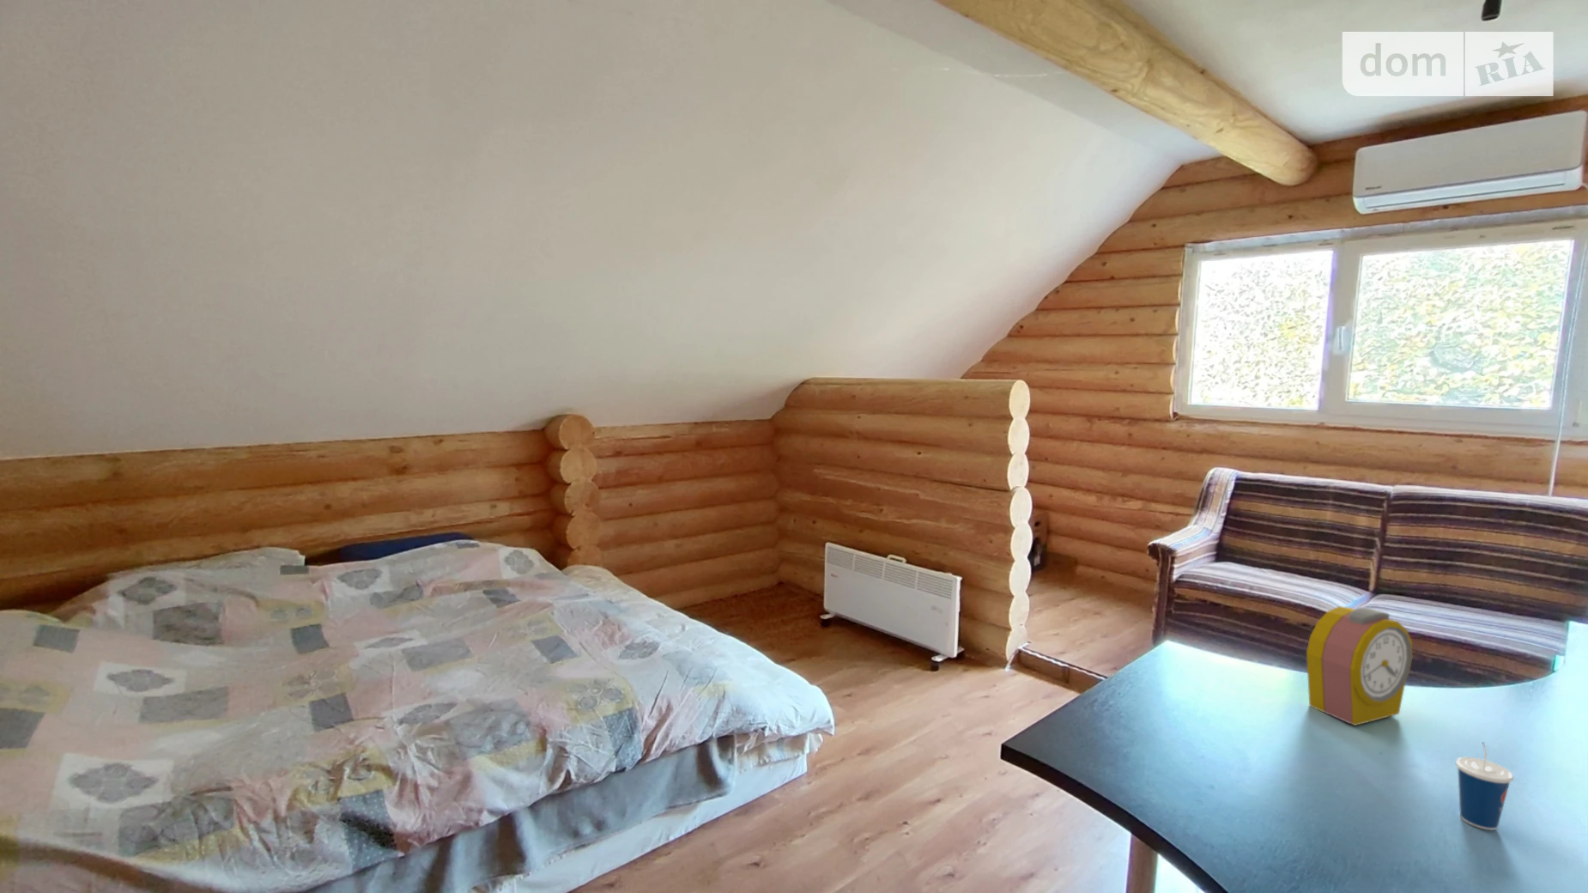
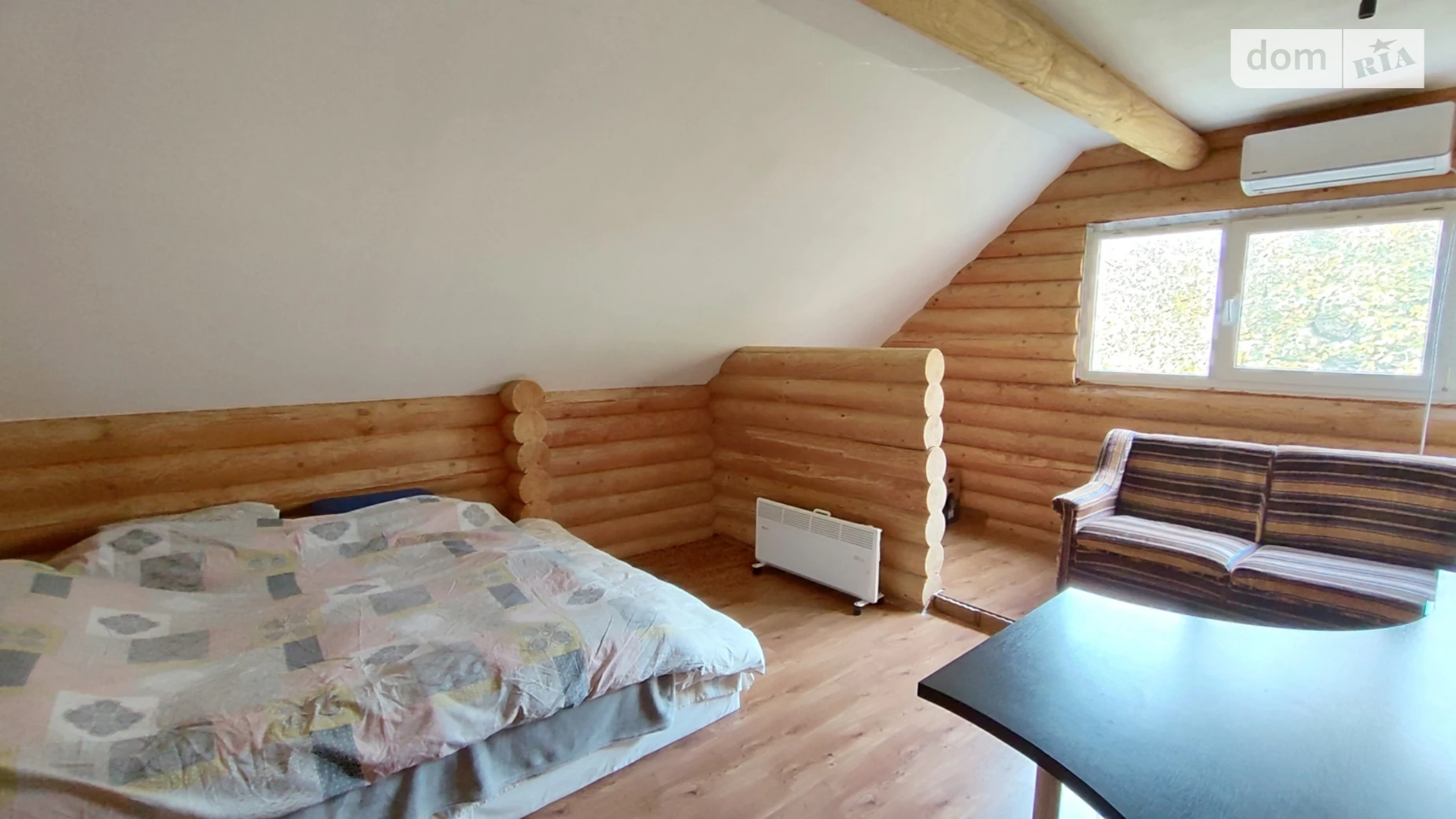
- cup (1482, 780)
- alarm clock (1360, 661)
